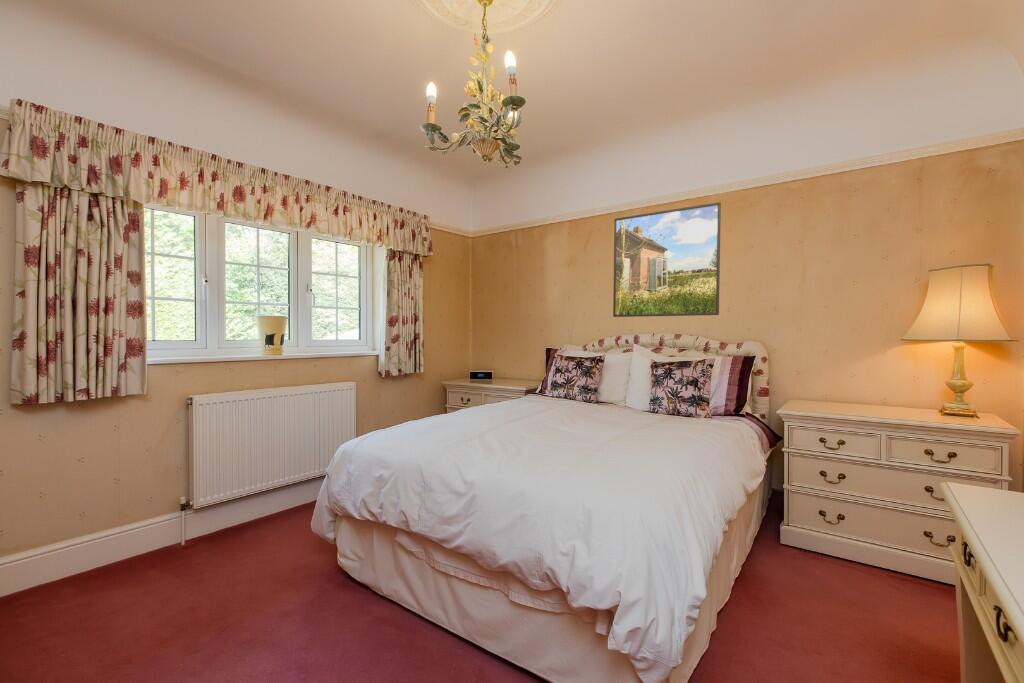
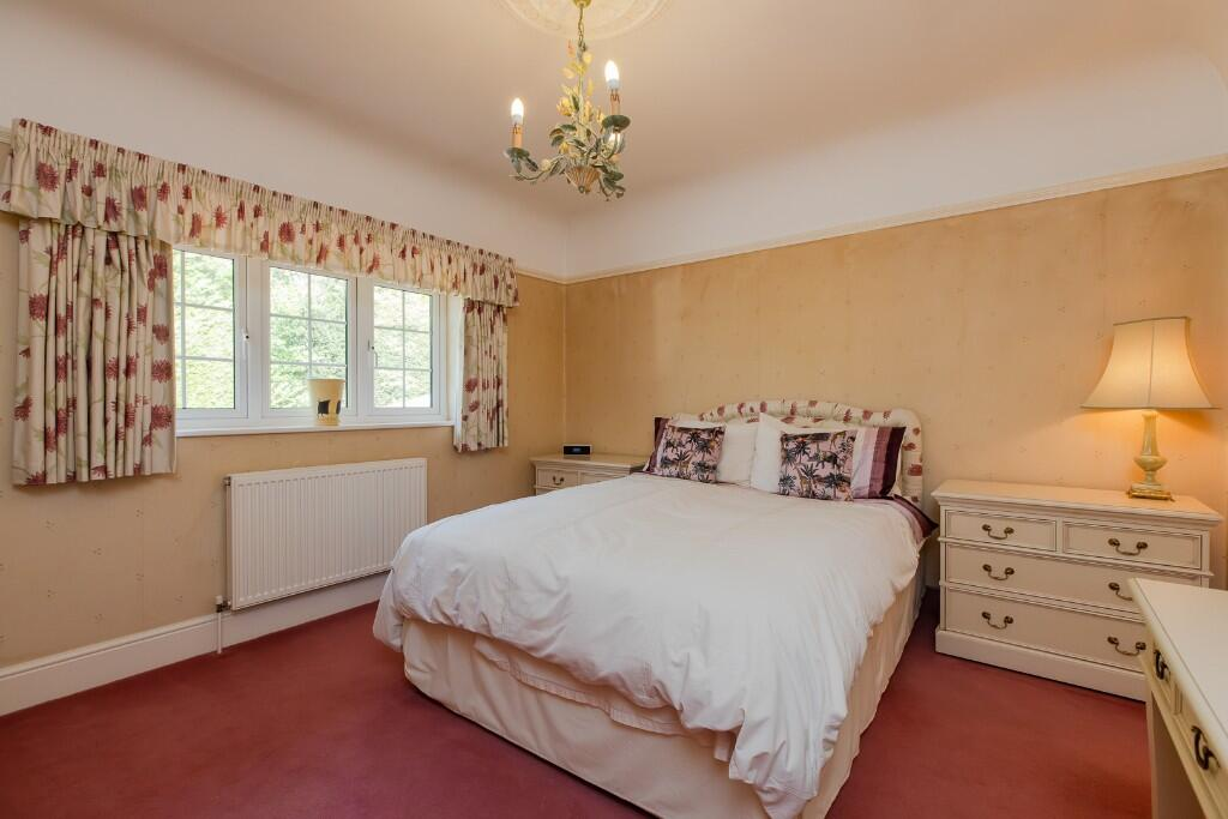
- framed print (663, 263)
